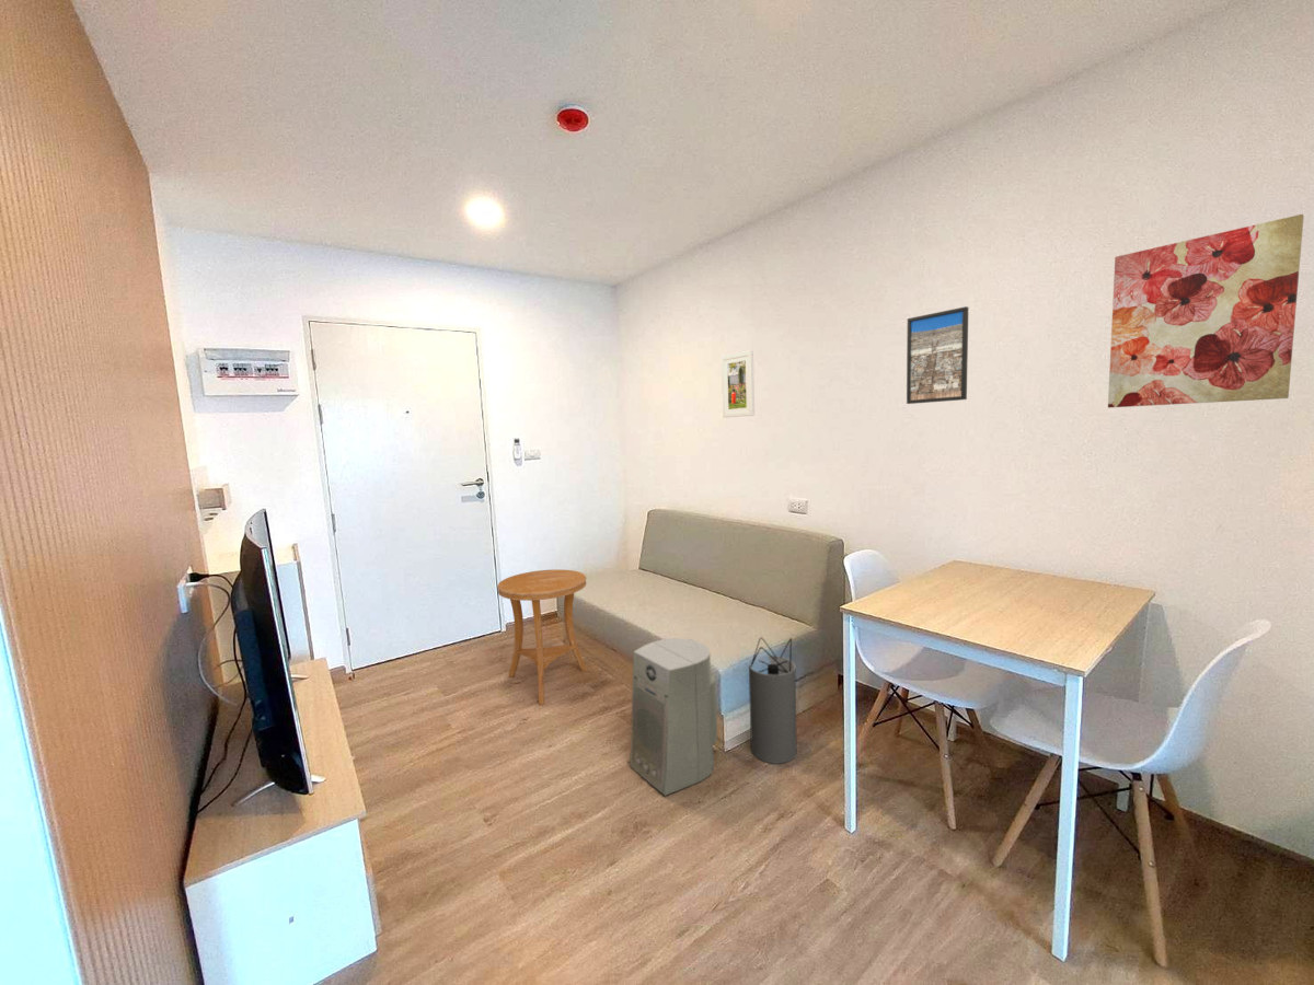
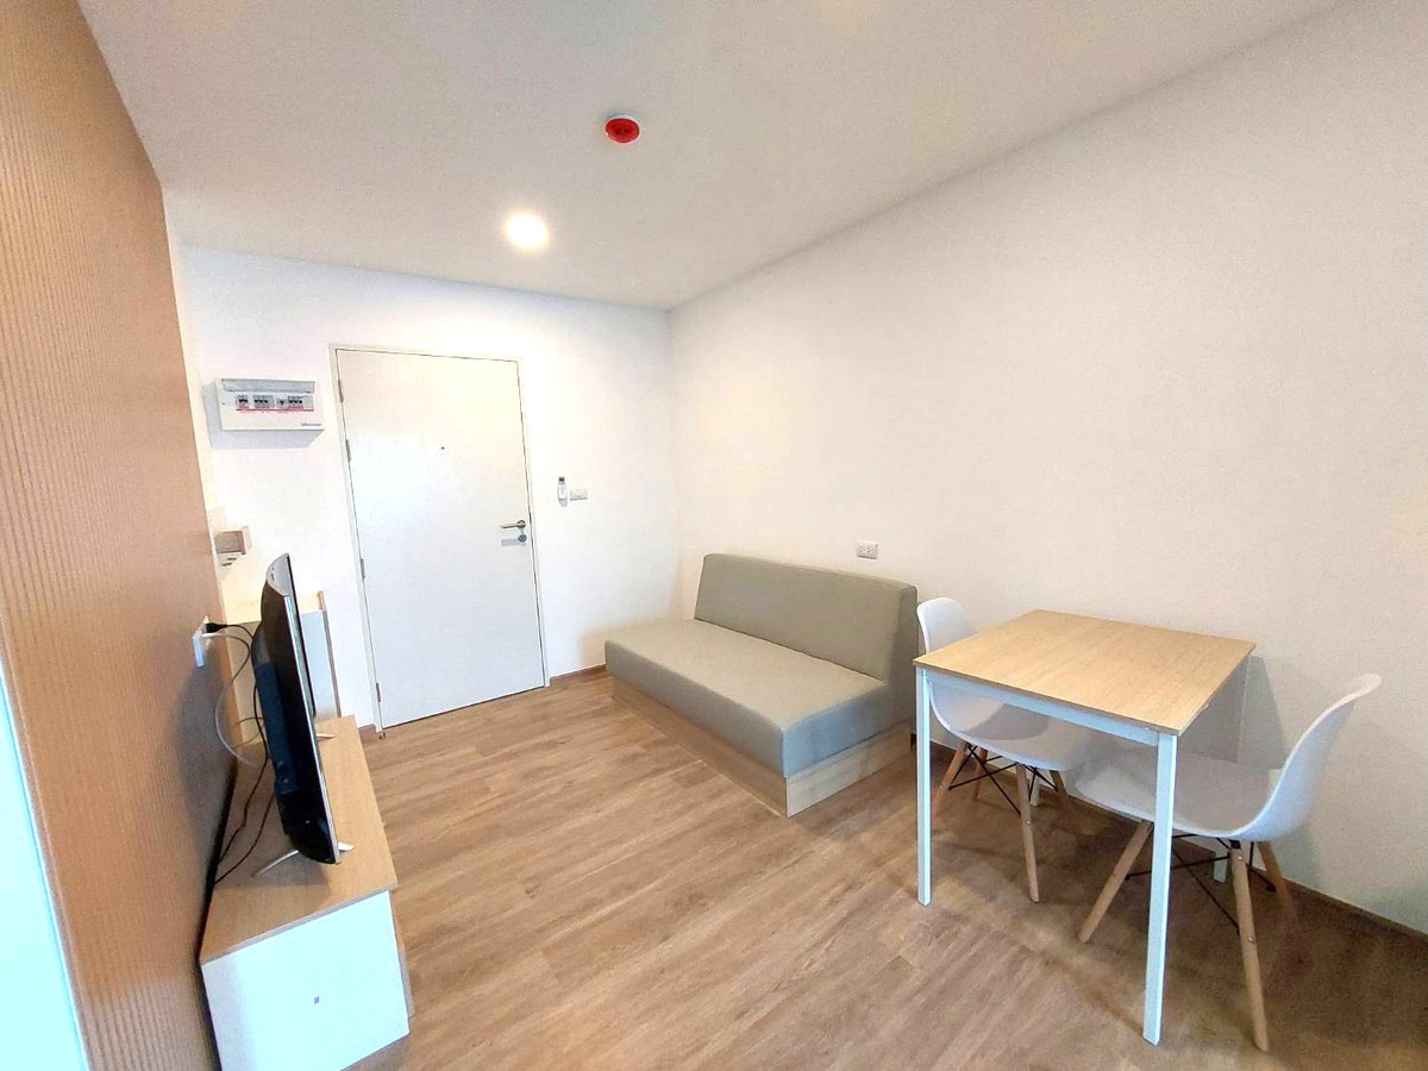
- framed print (935, 357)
- side table (541, 631)
- wall art (1195, 322)
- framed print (737, 385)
- speaker (772, 695)
- fan (677, 707)
